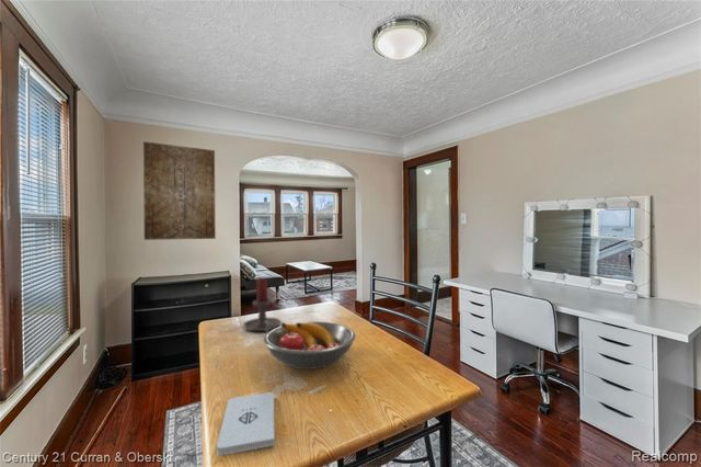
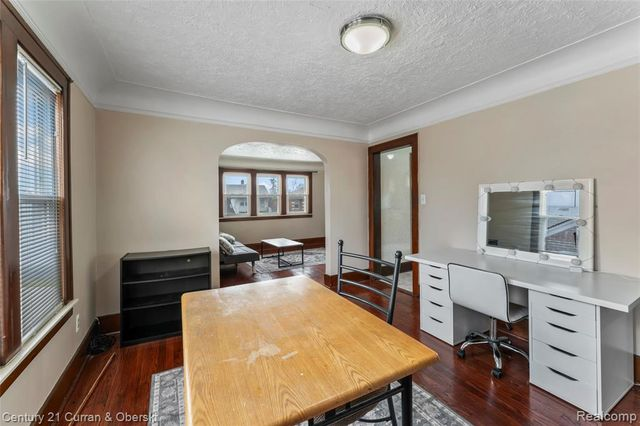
- wall art (181, 192)
- fruit bowl (310, 343)
- notepad (249, 419)
- candle holder (263, 303)
